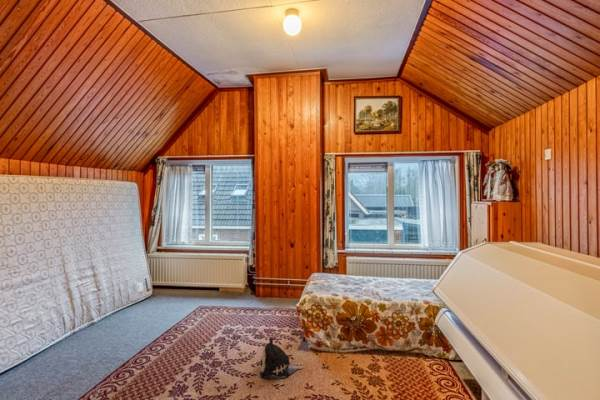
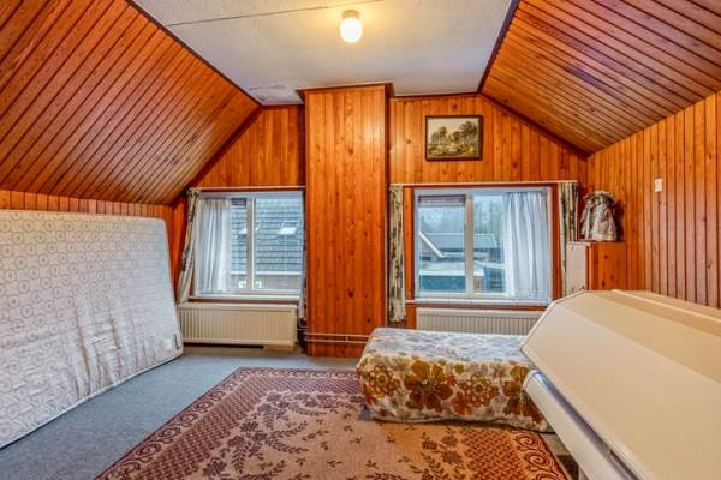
- plush toy (281, 355)
